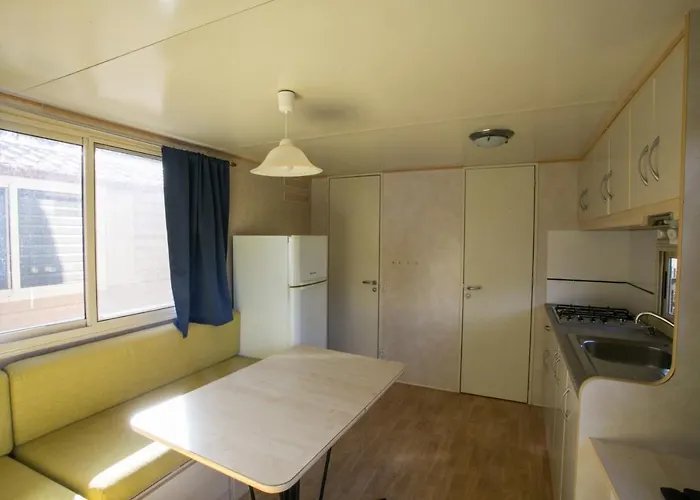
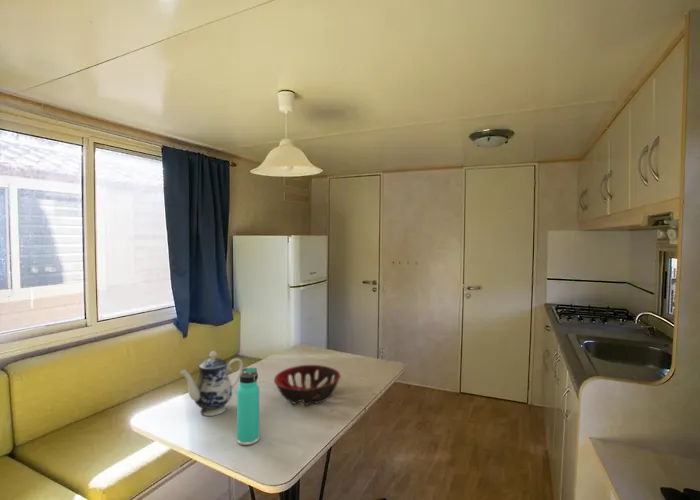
+ thermos bottle (248, 404)
+ decorative bowl (305, 386)
+ teapot (213, 380)
